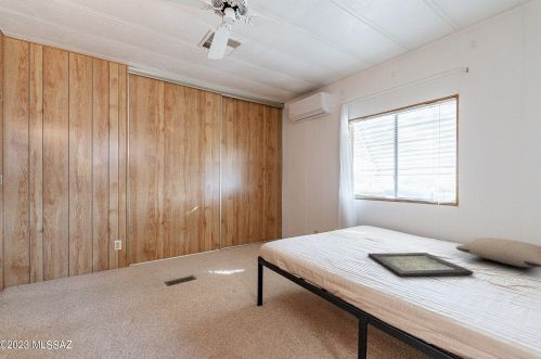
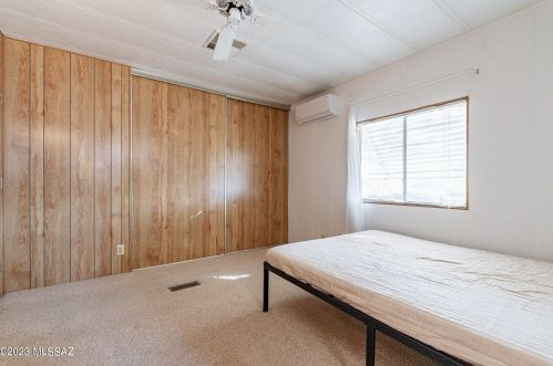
- tray (414, 262)
- pillow (503, 251)
